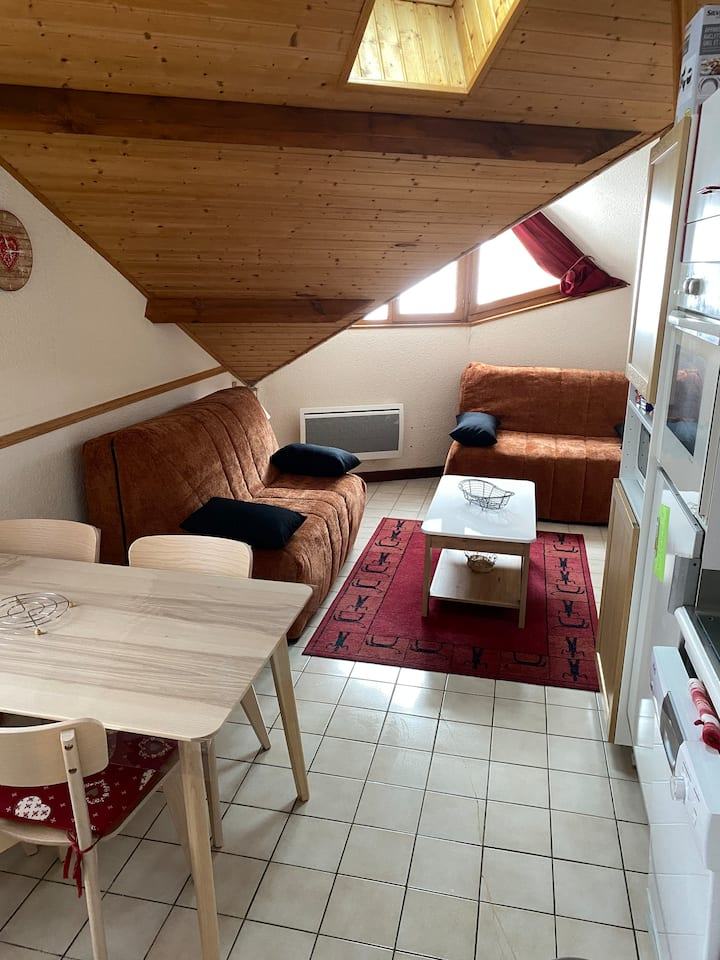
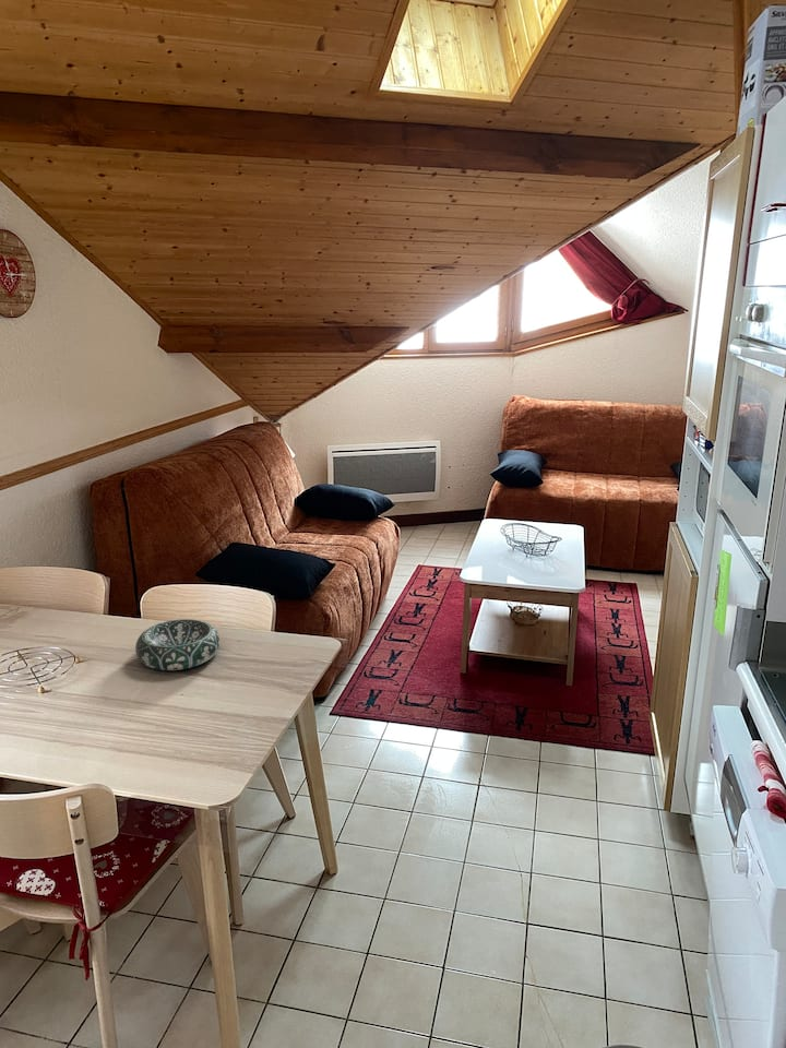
+ decorative bowl (178, 644)
